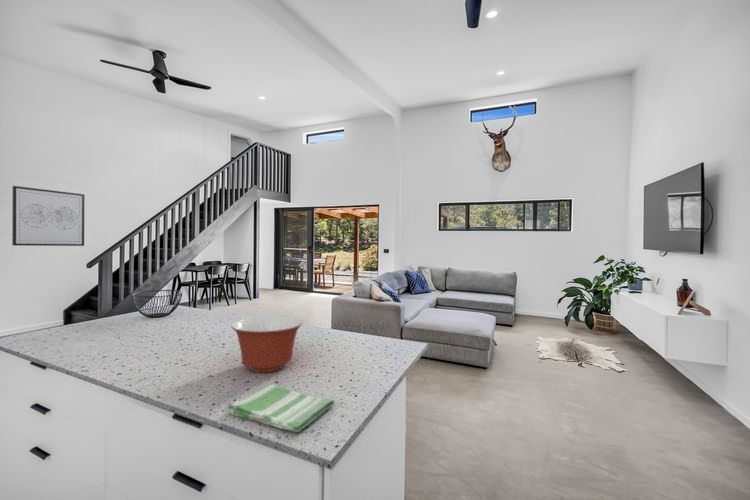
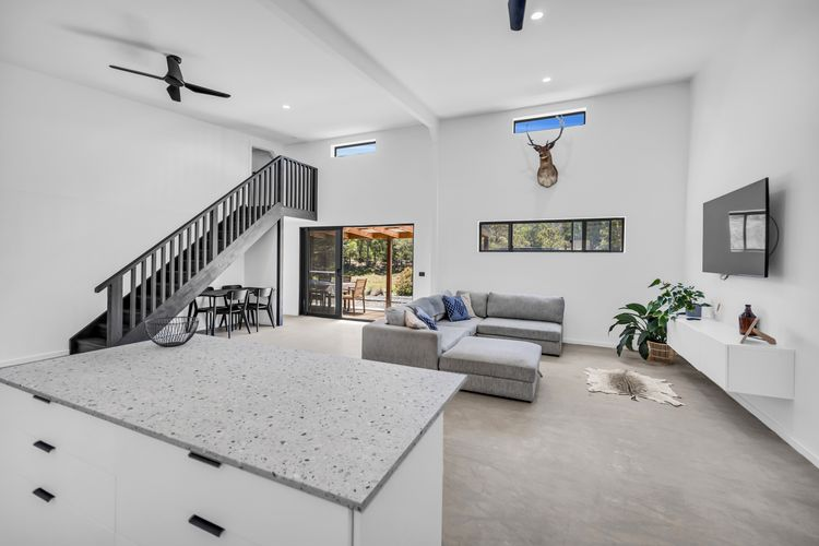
- dish towel (281, 404)
- wall art (50, 218)
- mixing bowl (267, 344)
